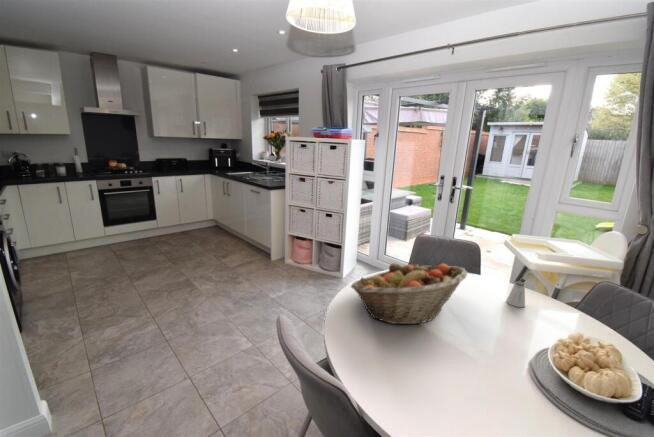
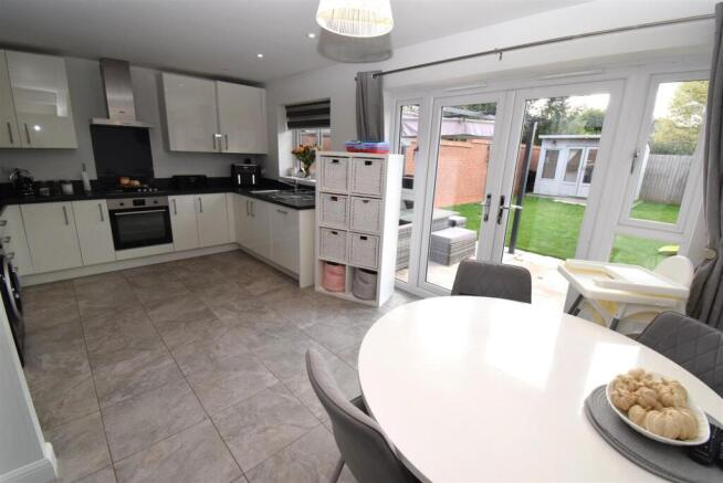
- saltshaker (517, 292)
- fruit basket (408, 286)
